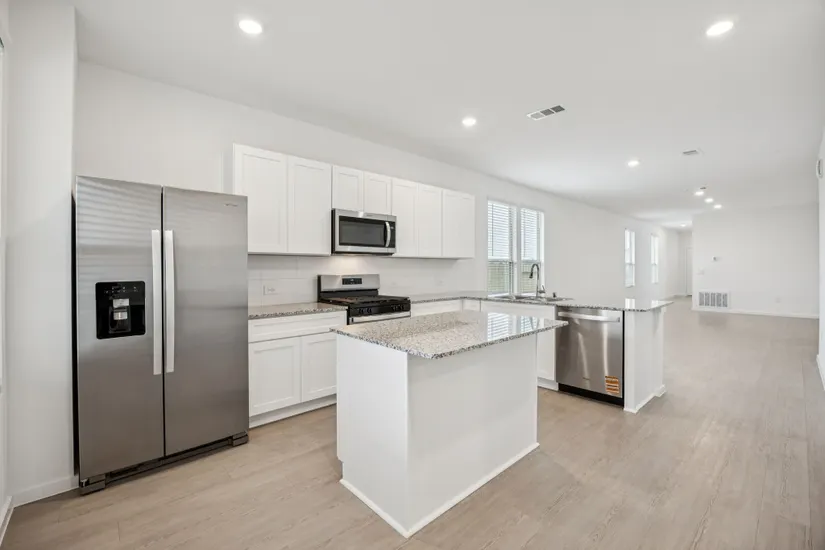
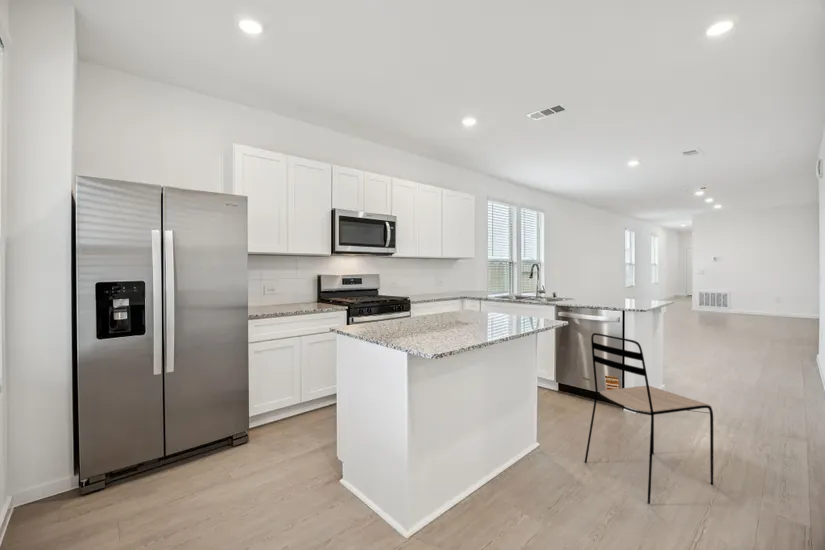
+ dining chair (647, 404)
